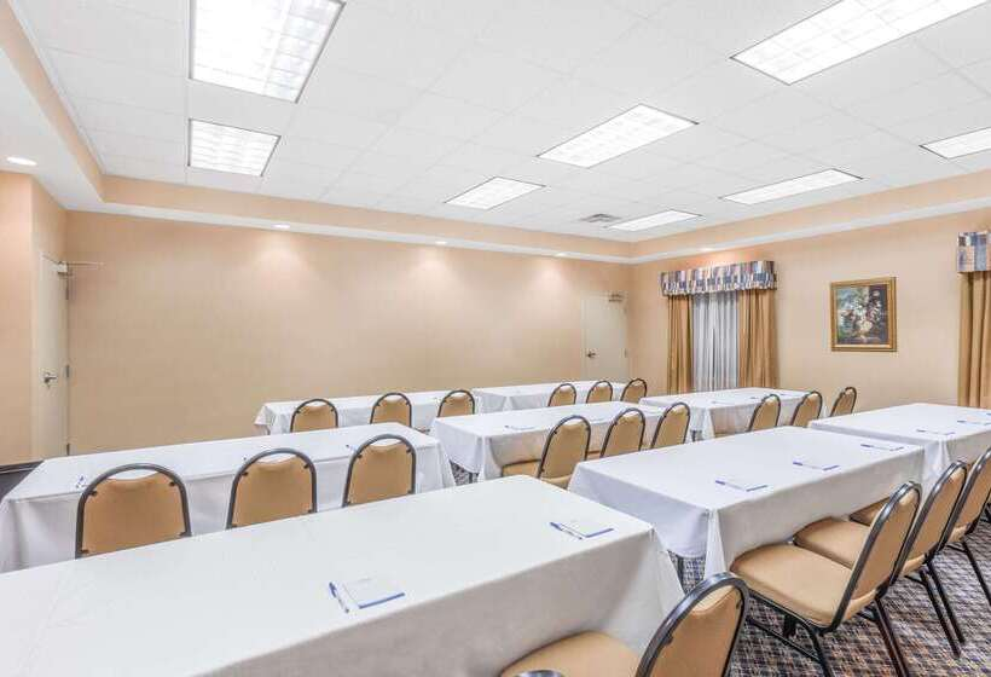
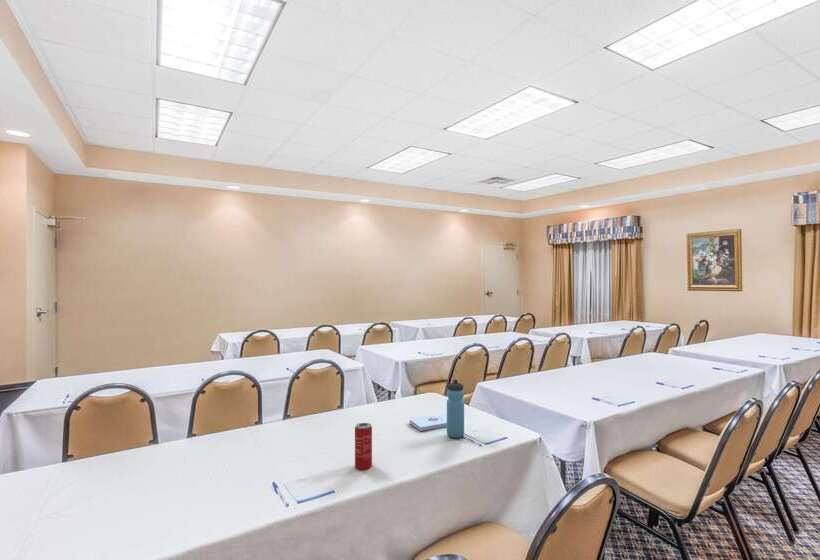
+ beverage can (363, 446)
+ water bottle (455, 407)
+ notepad (434, 421)
